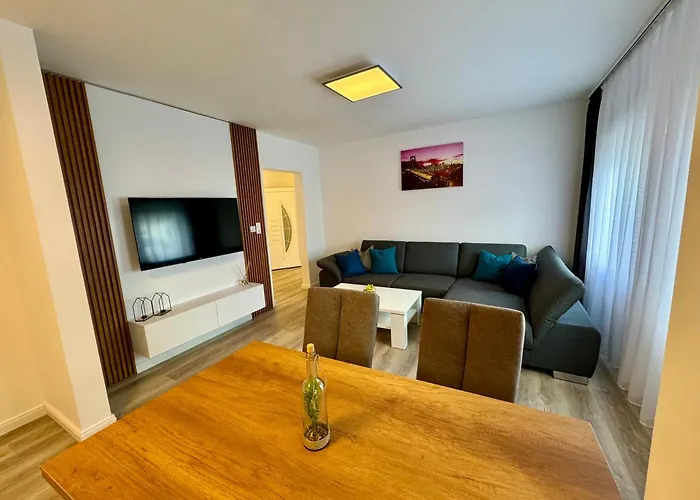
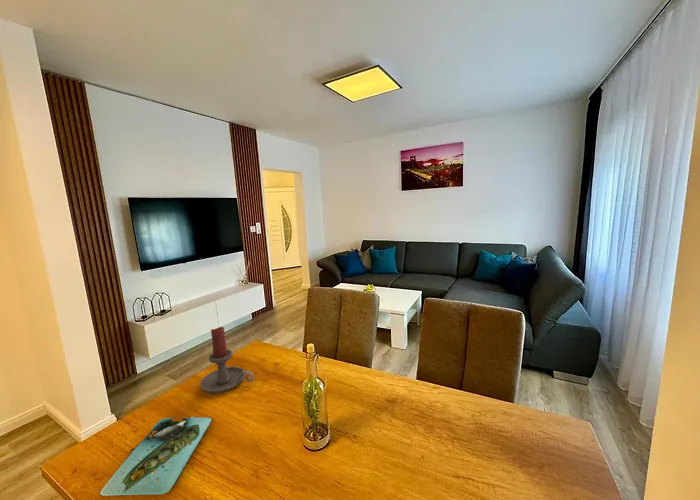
+ candle holder (226, 355)
+ platter (164, 447)
